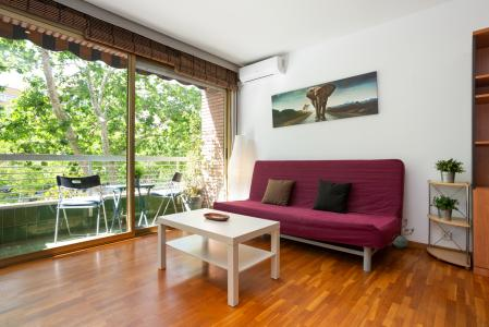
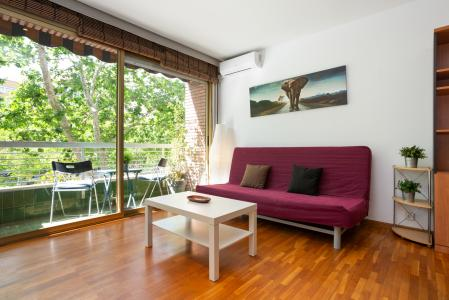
- potted plant (402, 233)
